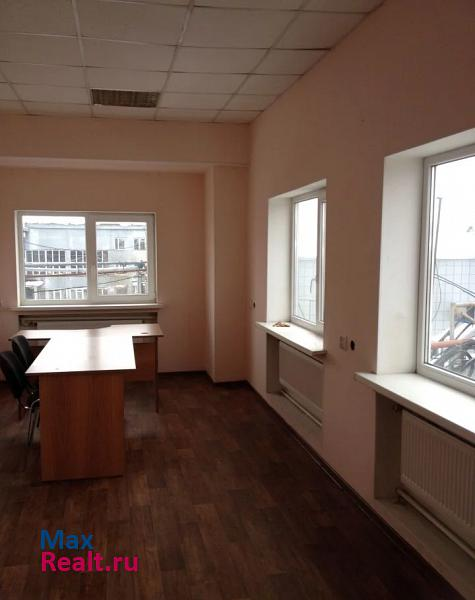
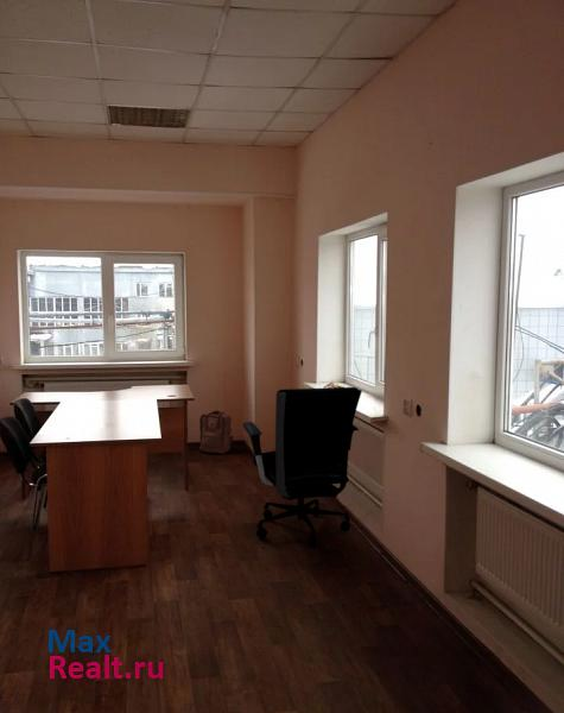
+ office chair (304, 458)
+ backpack (215, 430)
